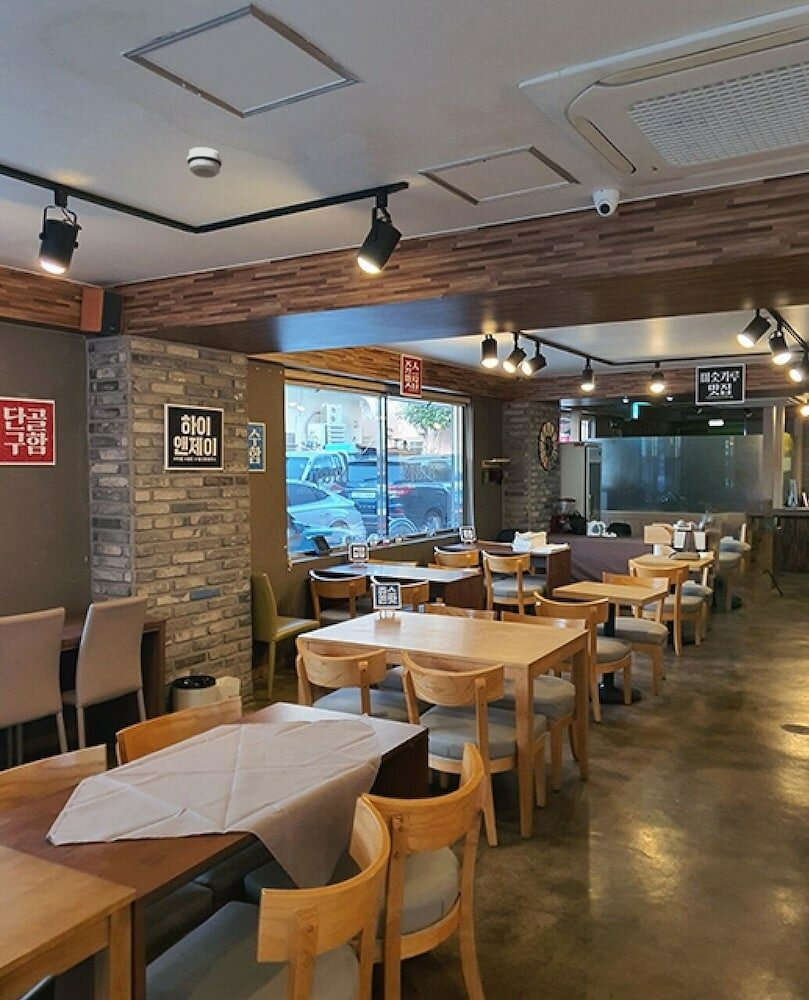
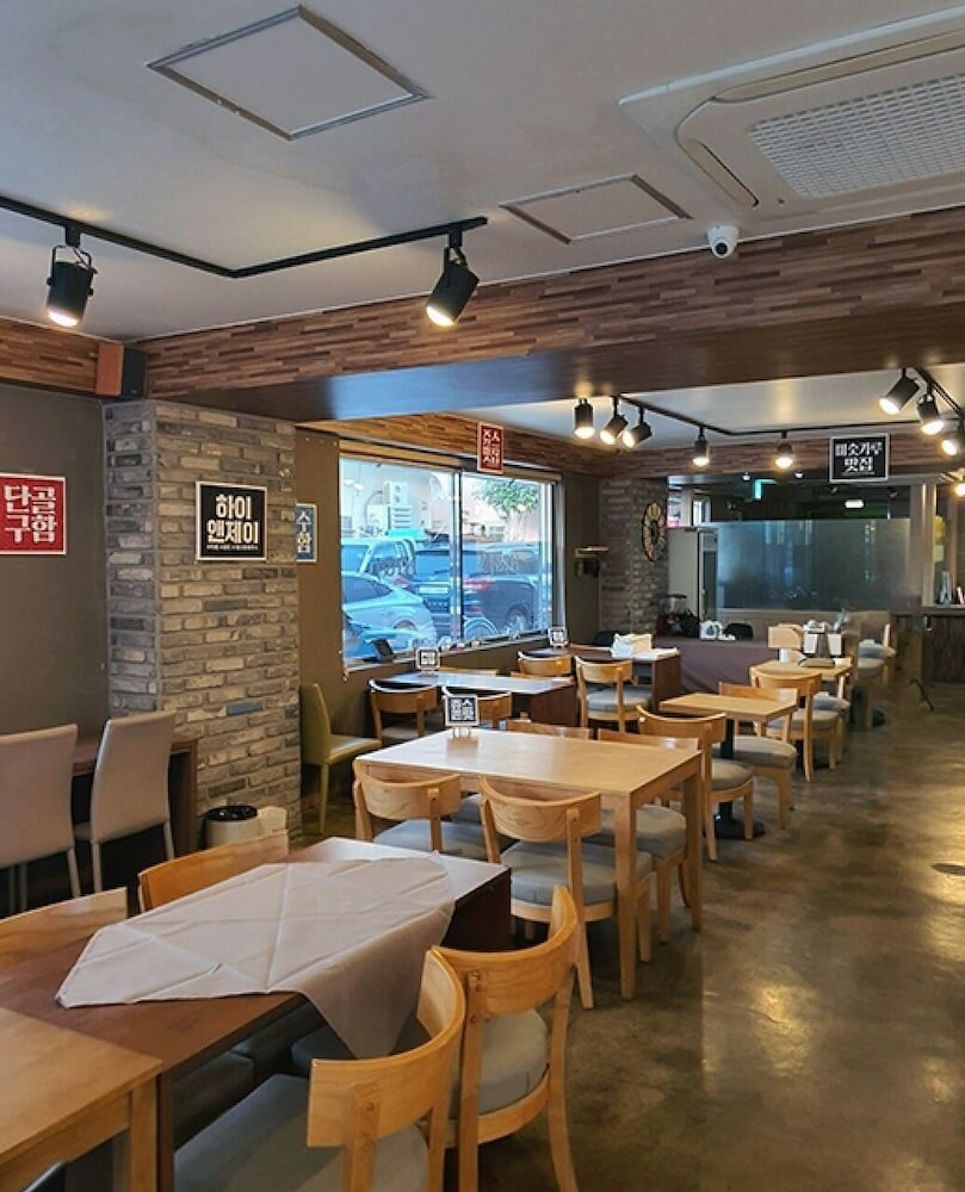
- smoke detector (204, 163)
